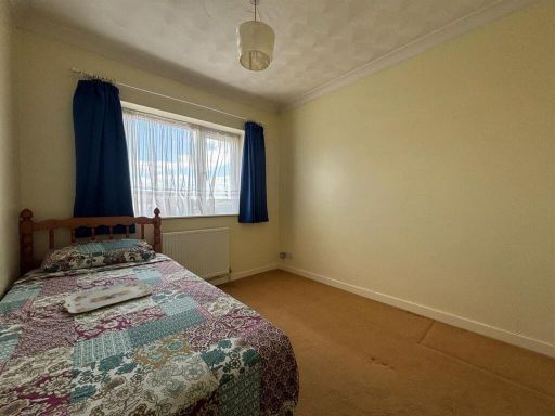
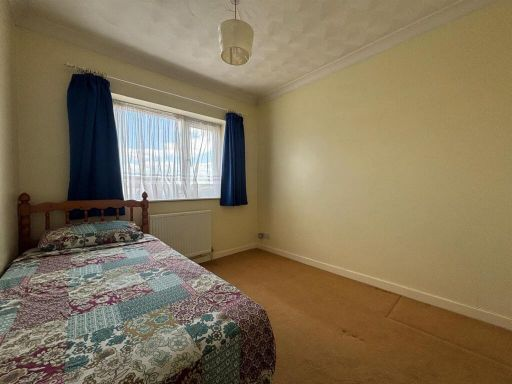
- serving tray (111, 295)
